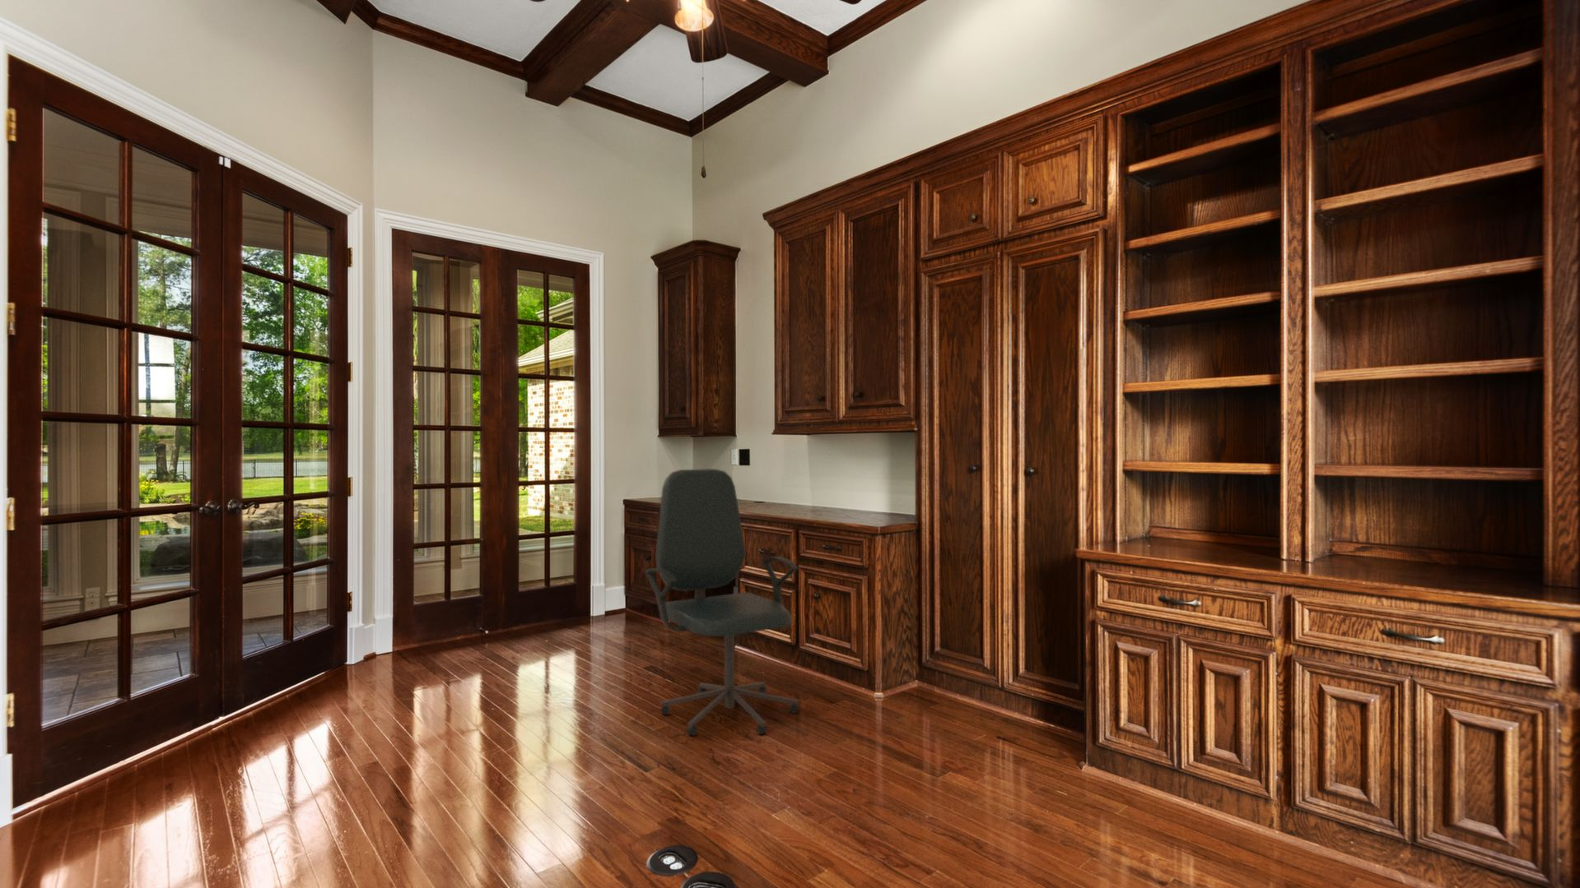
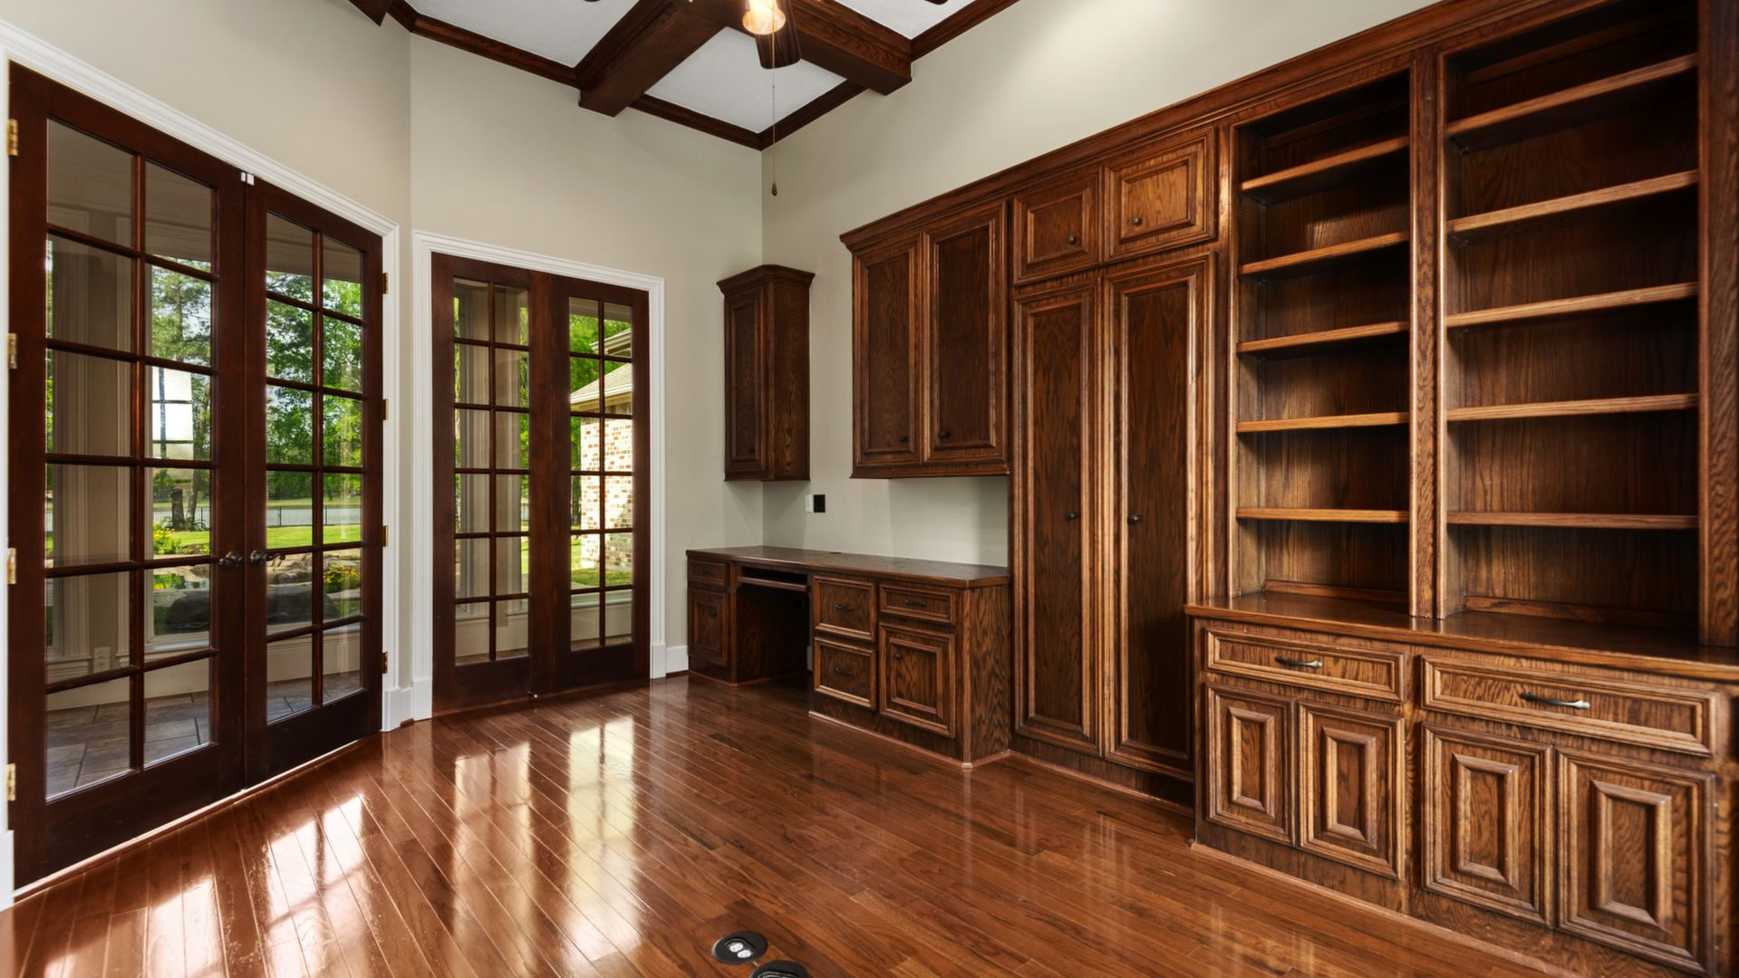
- office chair (725, 594)
